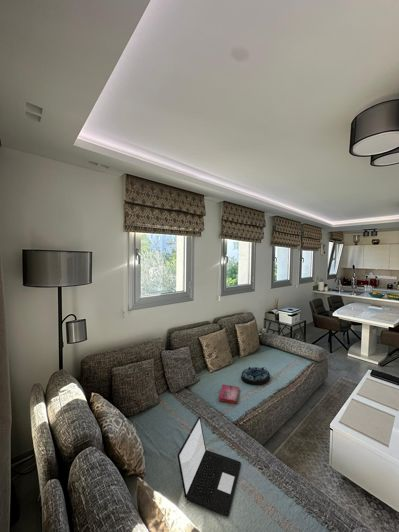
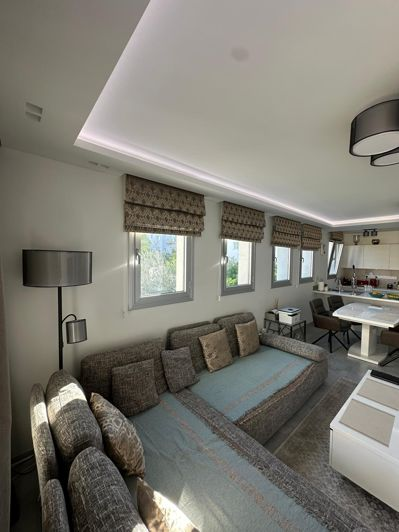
- laptop (211, 459)
- hardback book (229, 393)
- serving tray (255, 373)
